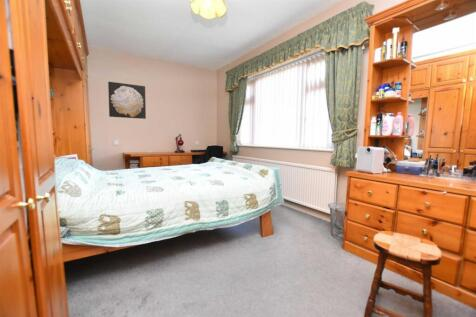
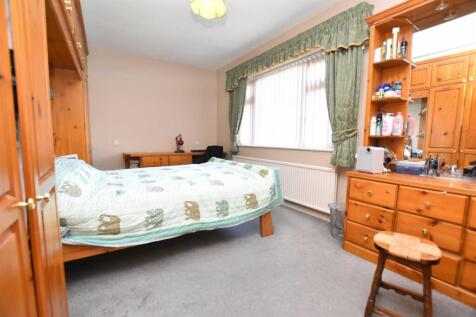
- wall art (127, 101)
